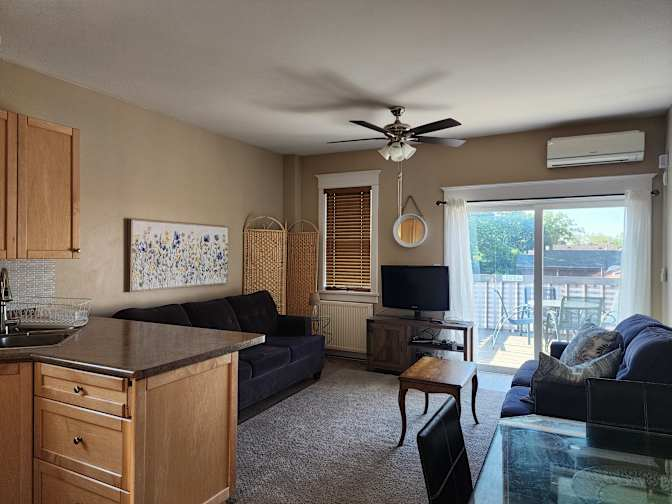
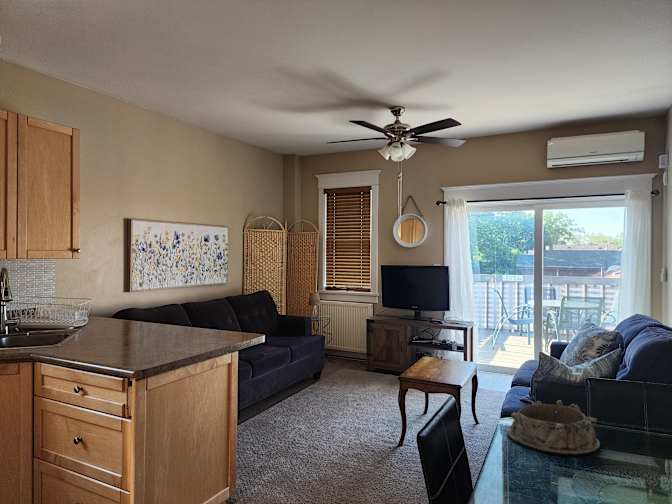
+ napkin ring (553, 425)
